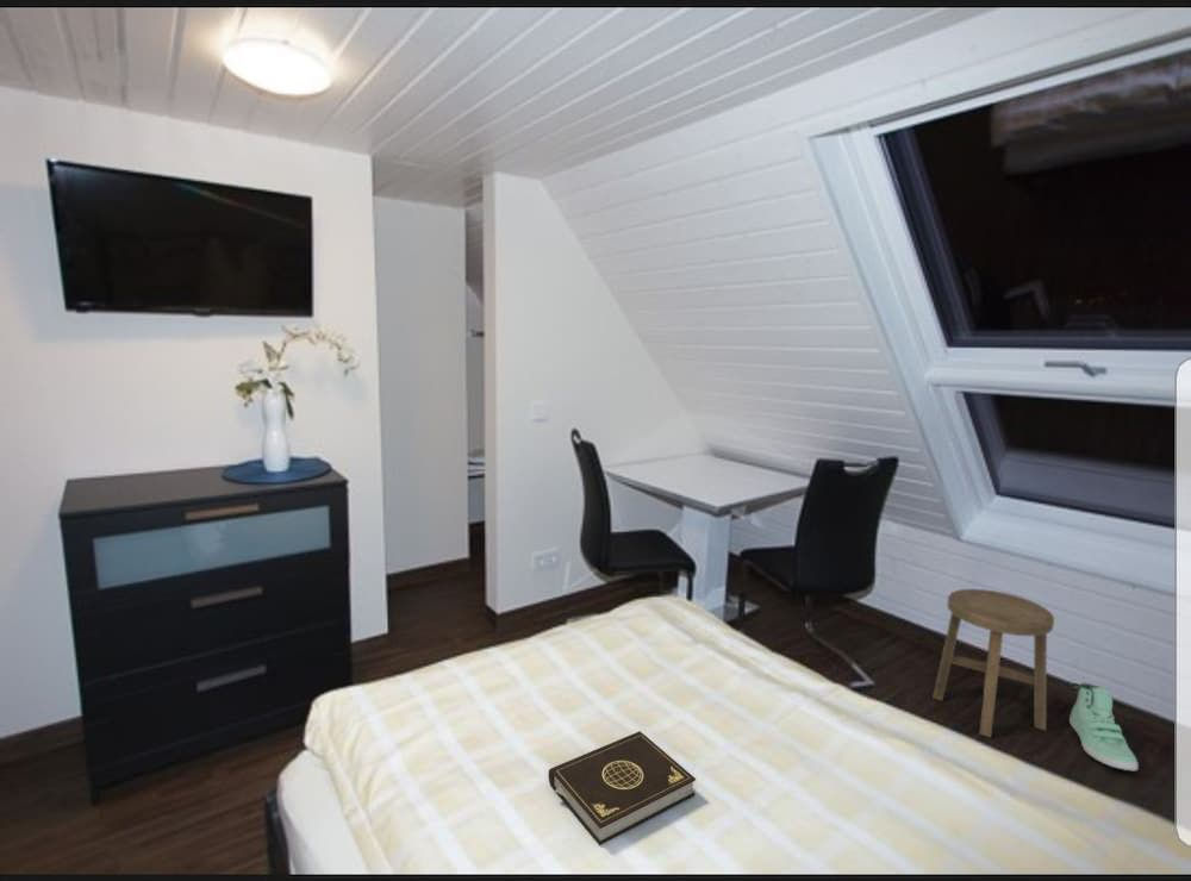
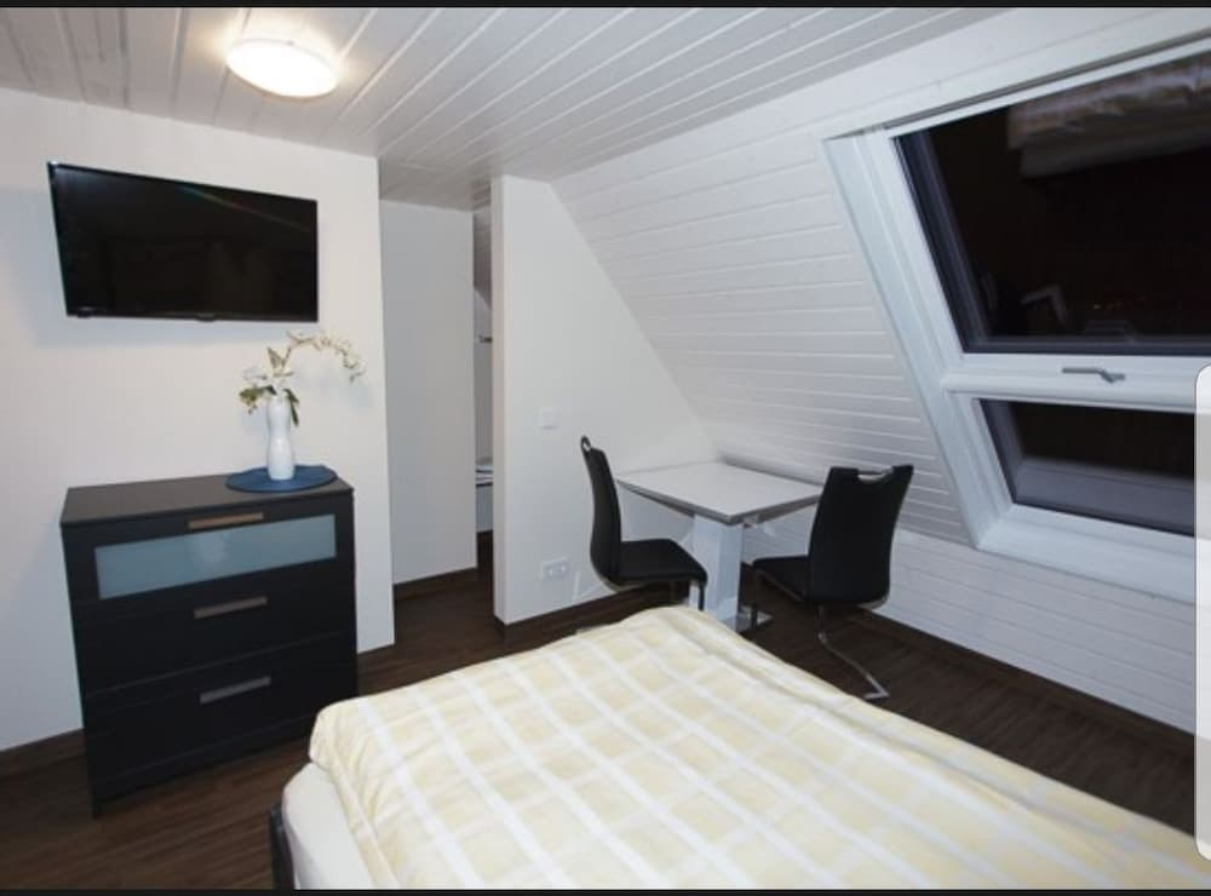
- stool (992, 658)
- book (621, 780)
- sneaker (1104, 721)
